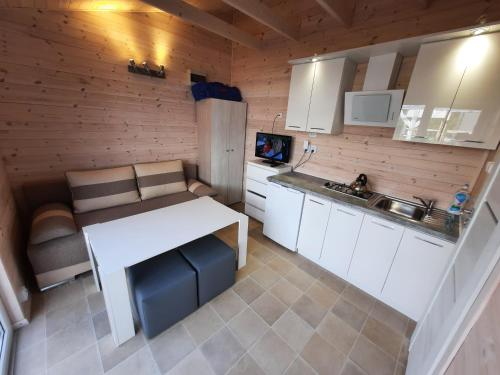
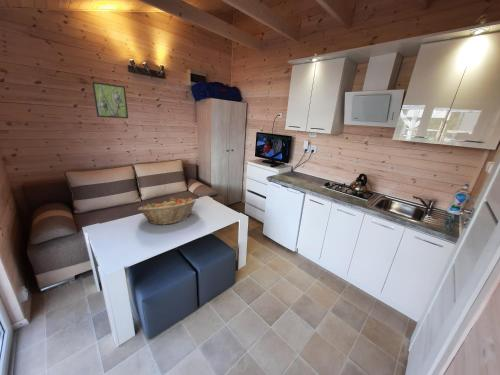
+ fruit basket (168, 208)
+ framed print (111, 101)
